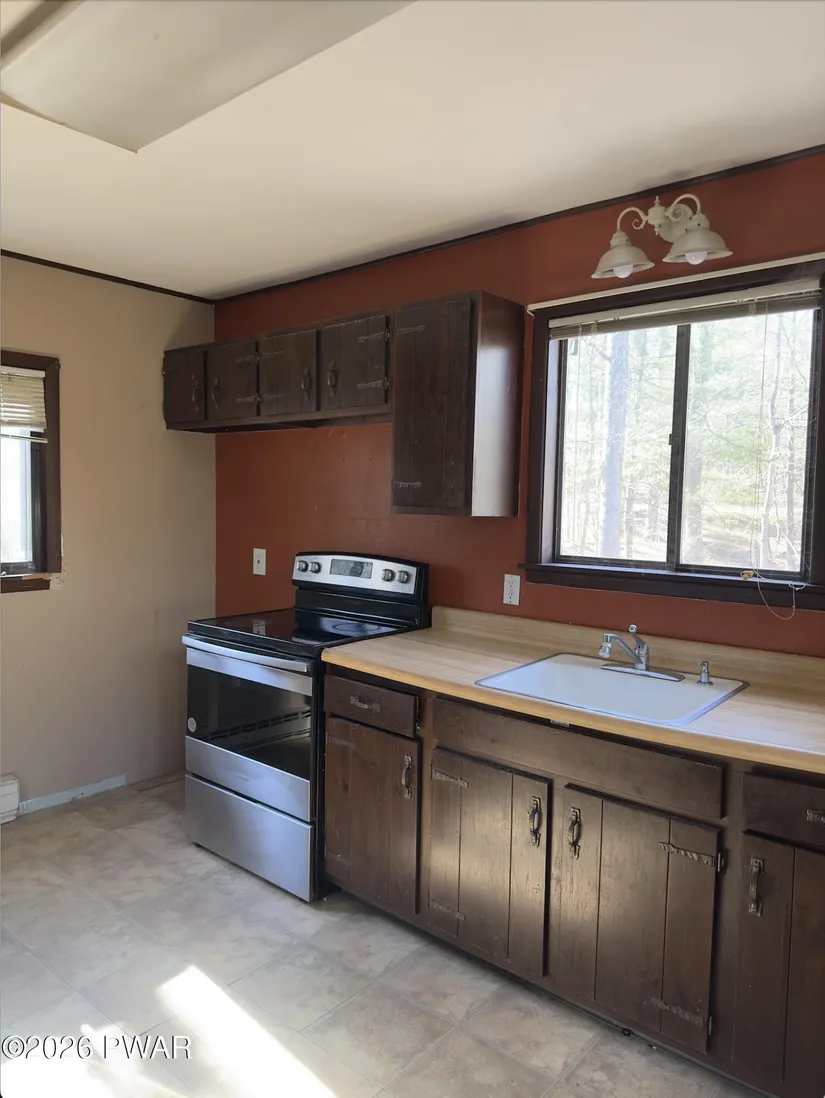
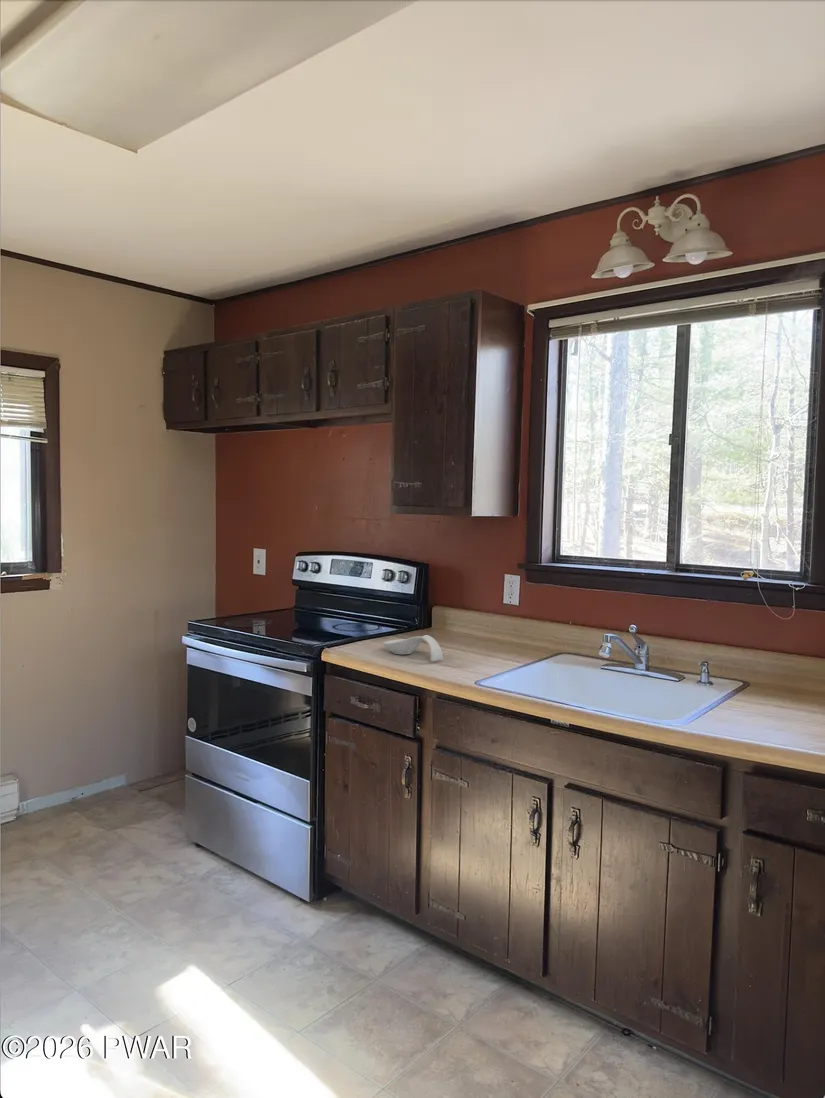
+ spoon rest (413, 644)
